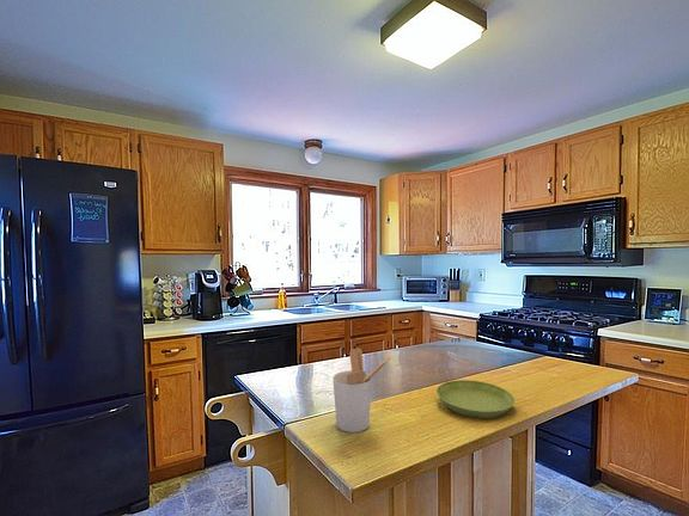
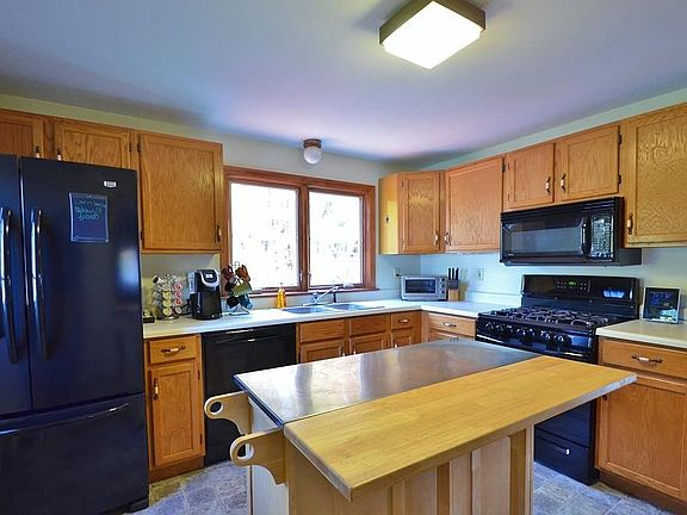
- saucer (474, 399)
- utensil holder (362, 389)
